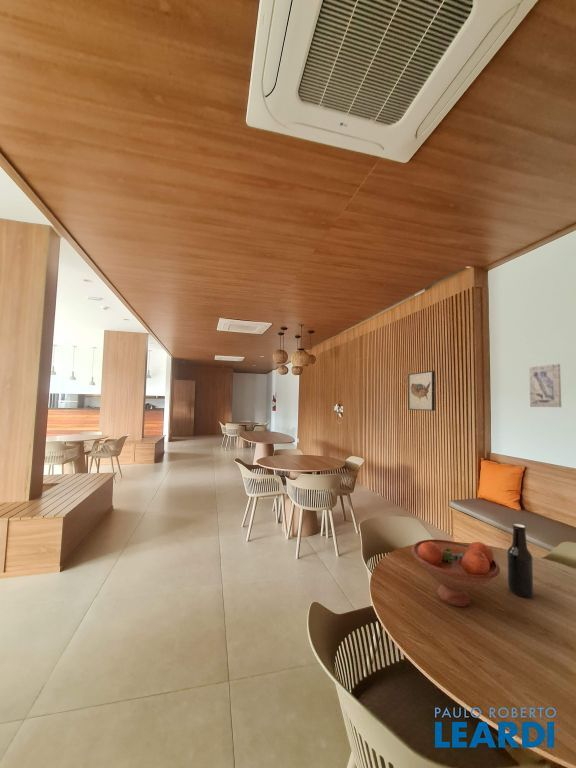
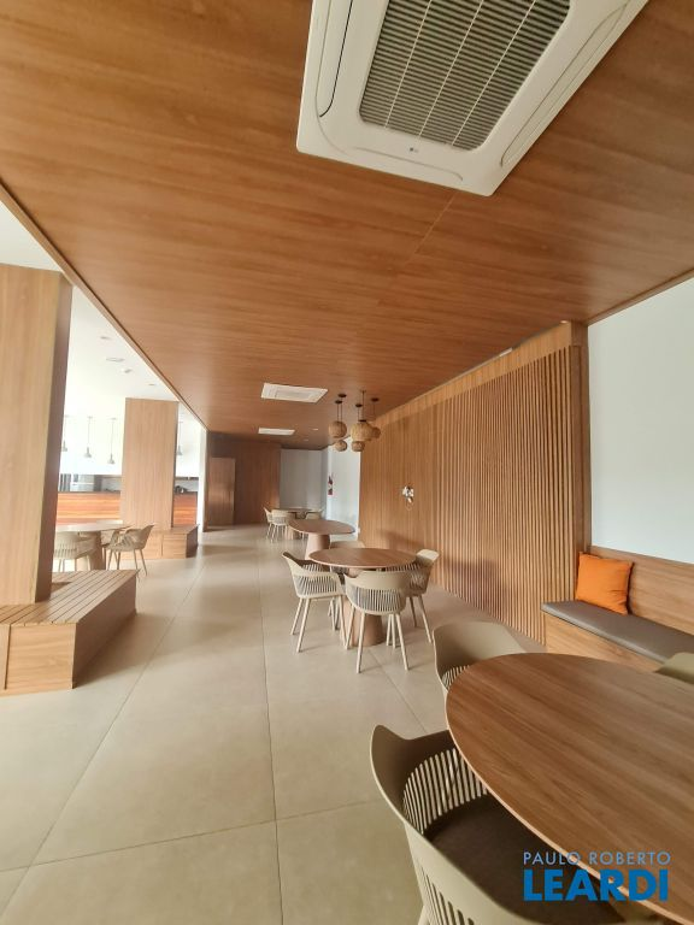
- wall art (544, 386)
- wall art (420, 391)
- fruit bowl (453, 568)
- beer bottle (519, 558)
